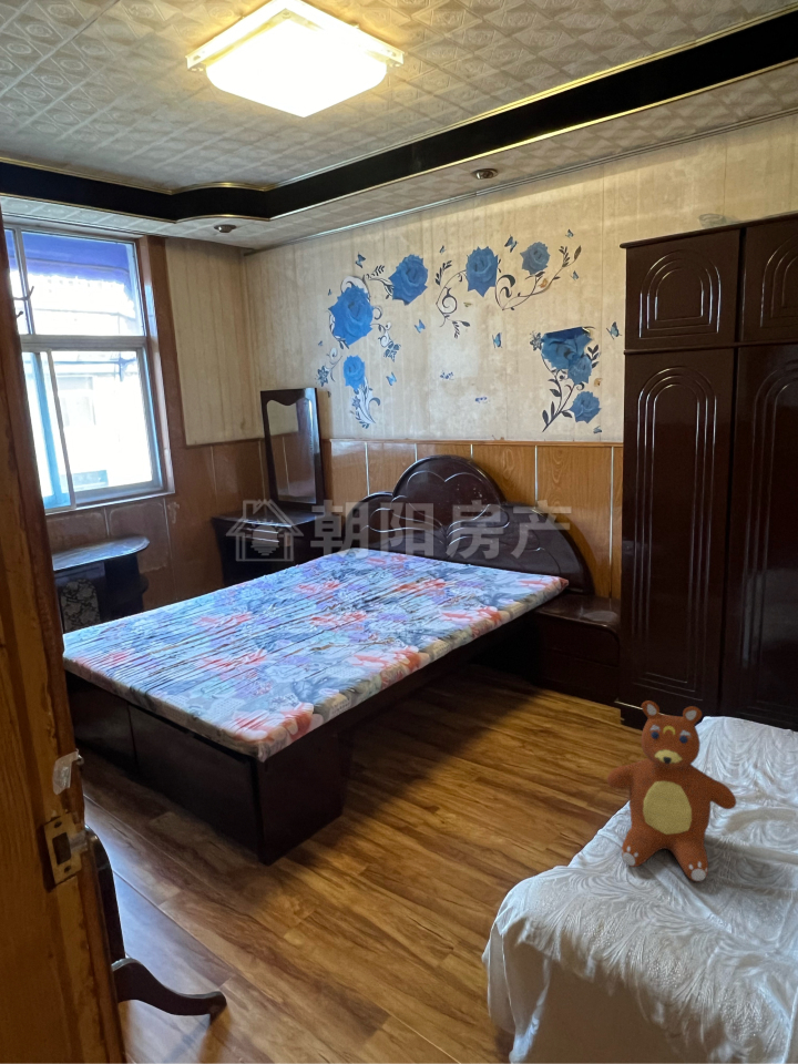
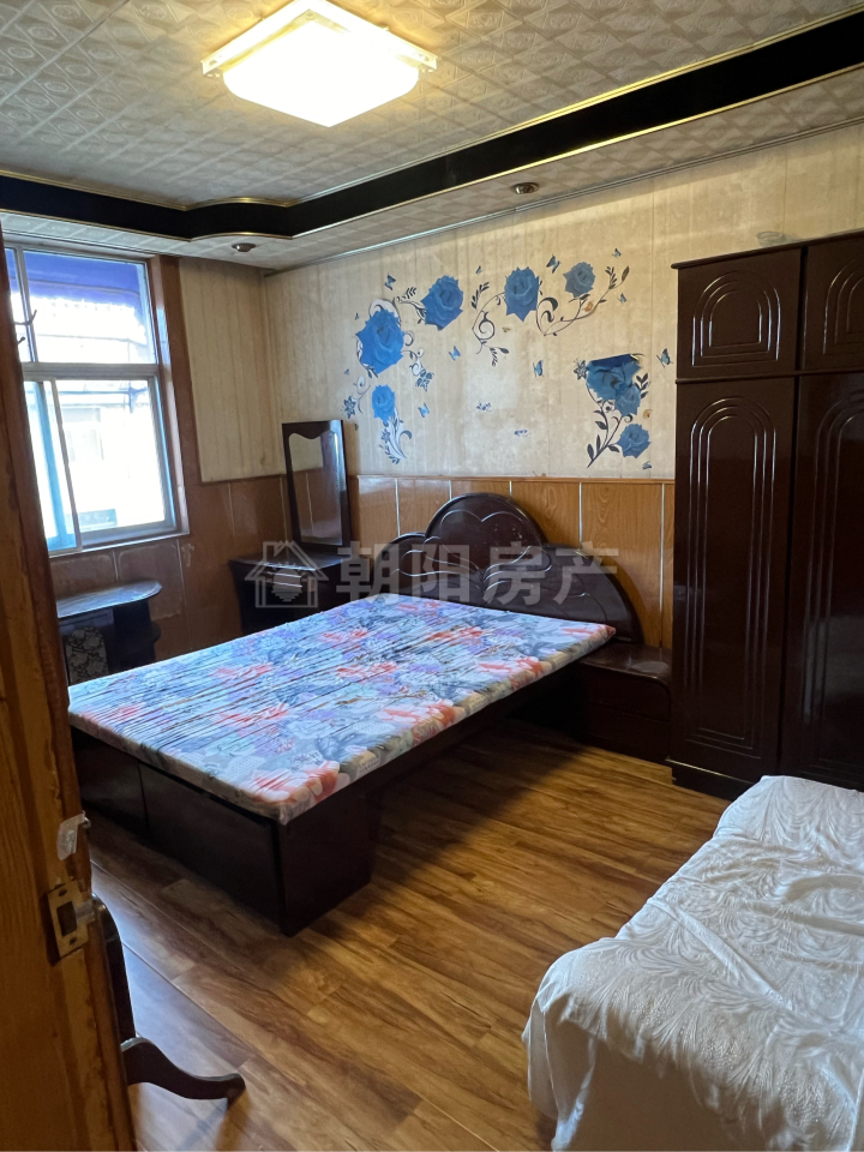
- teddy bear (667, 782)
